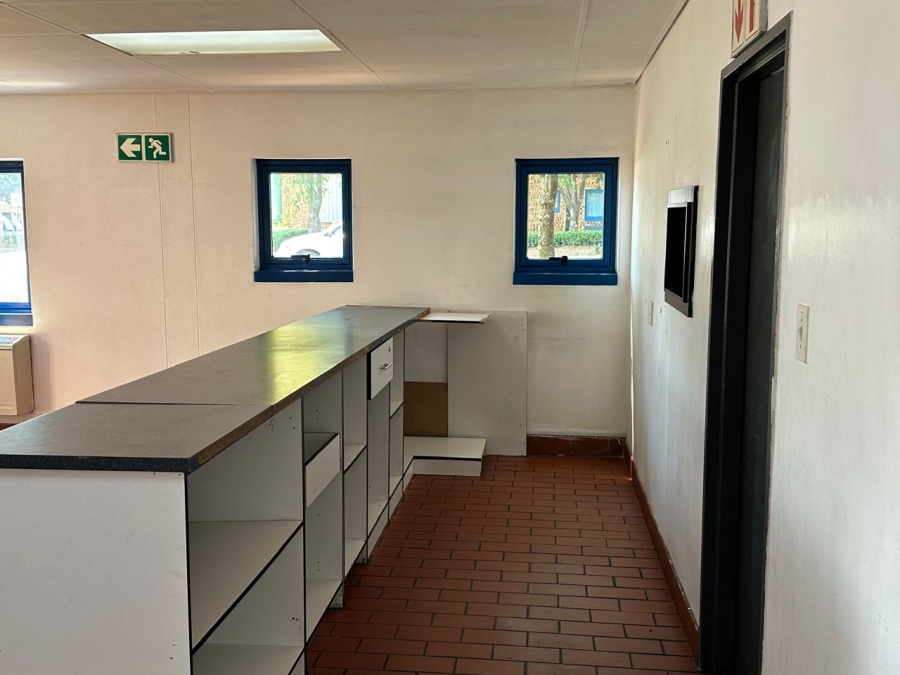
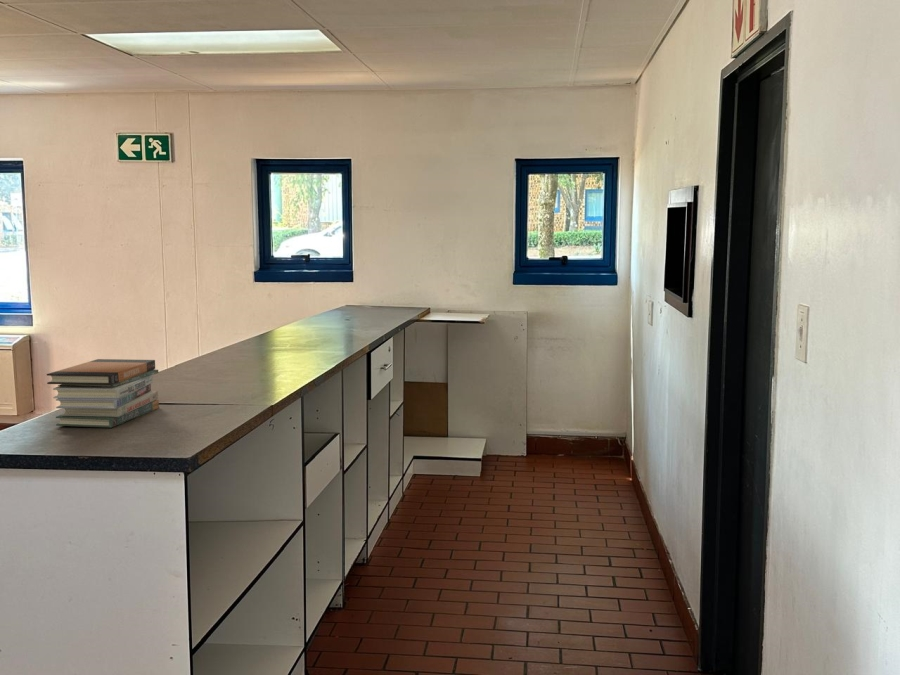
+ book stack (106, 391)
